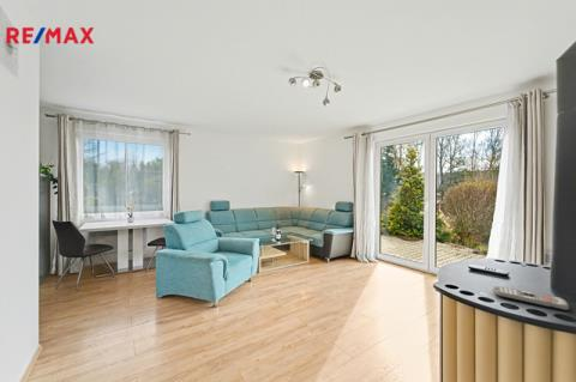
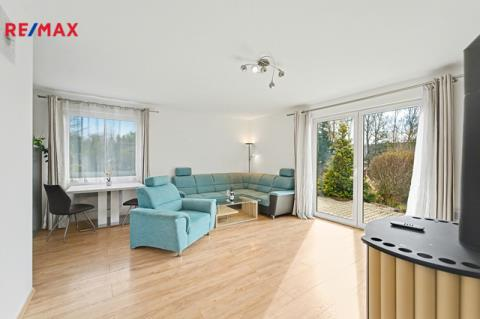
- remote control (527, 297)
